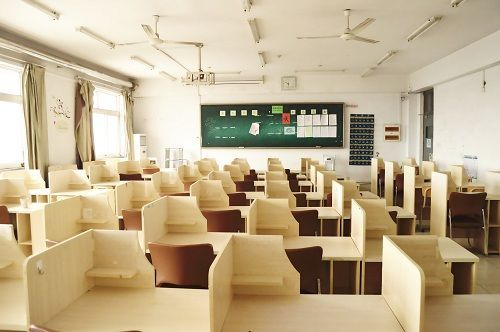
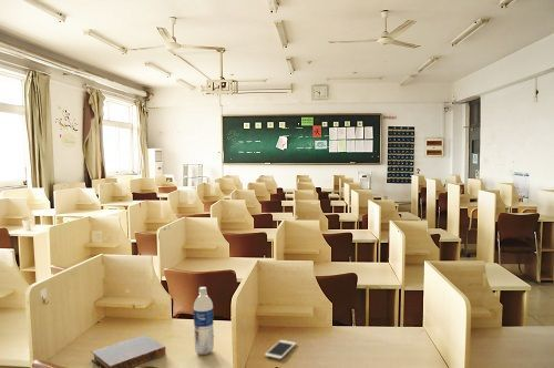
+ water bottle (203, 319)
+ book (129, 352)
+ cell phone (280, 349)
